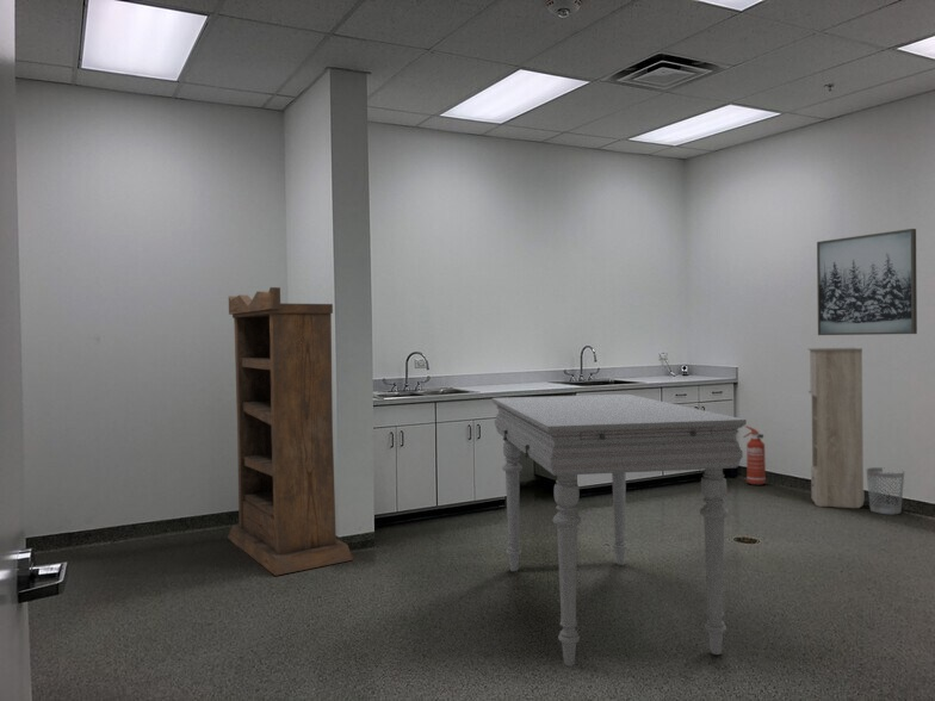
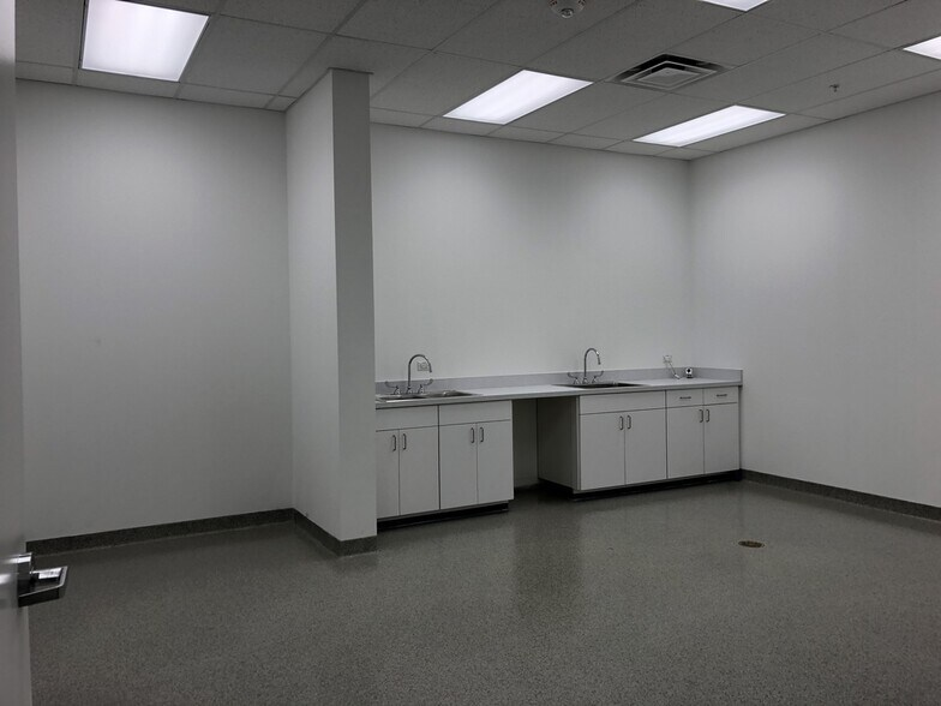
- wall art (863, 285)
- storage cabinet (835, 426)
- bookshelf (284, 421)
- wastebasket (885, 491)
- fire extinguisher (753, 454)
- dining table (613, 505)
